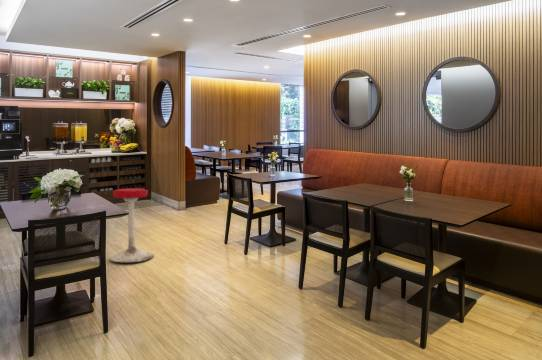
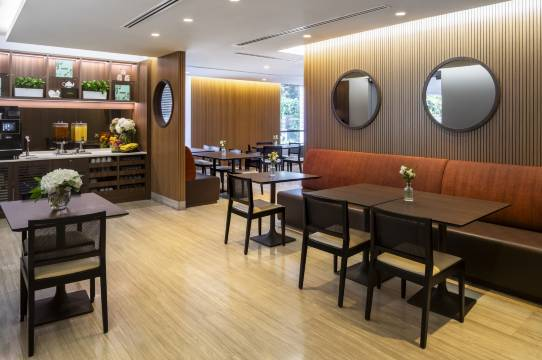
- stool (131, 223)
